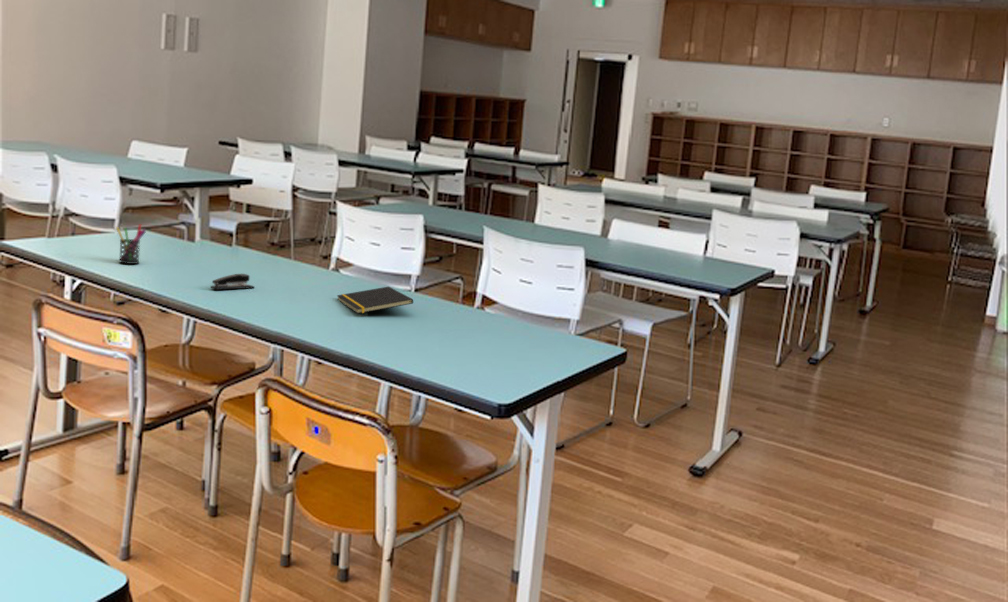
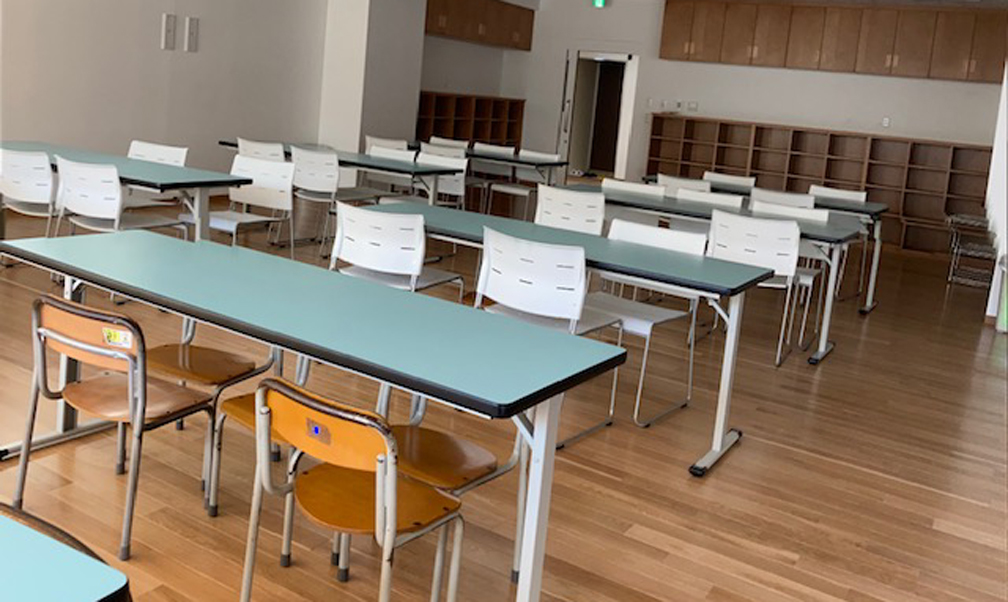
- notepad (374, 299)
- pen holder (130, 242)
- stapler (232, 281)
